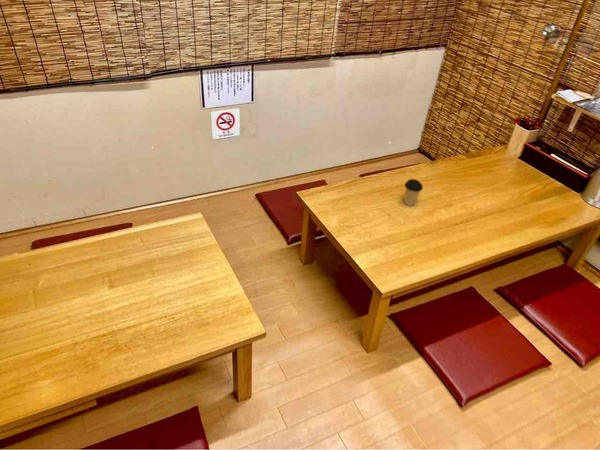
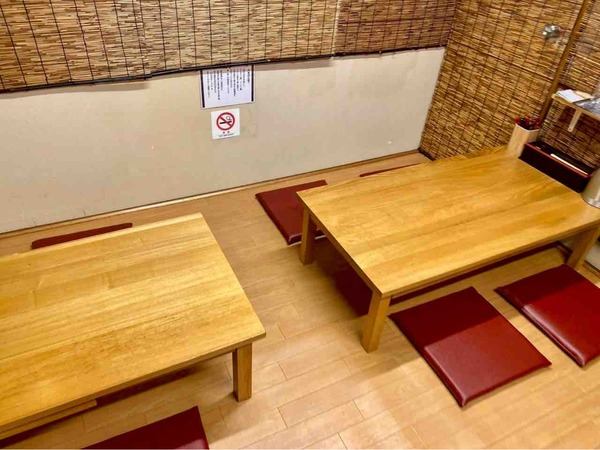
- coffee cup (412, 193)
